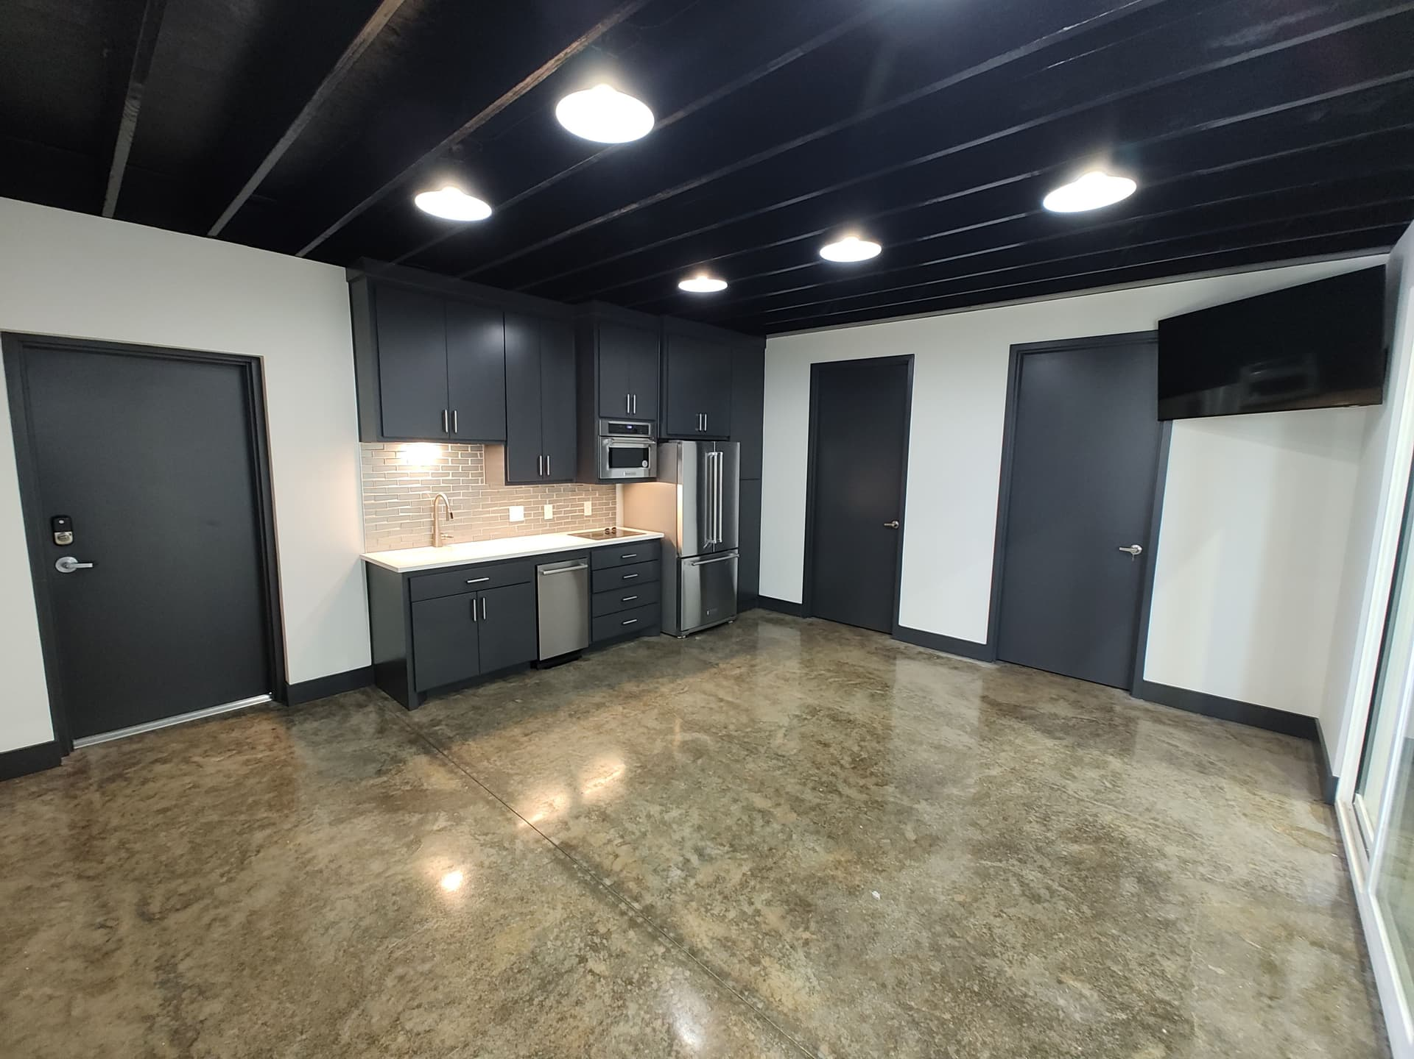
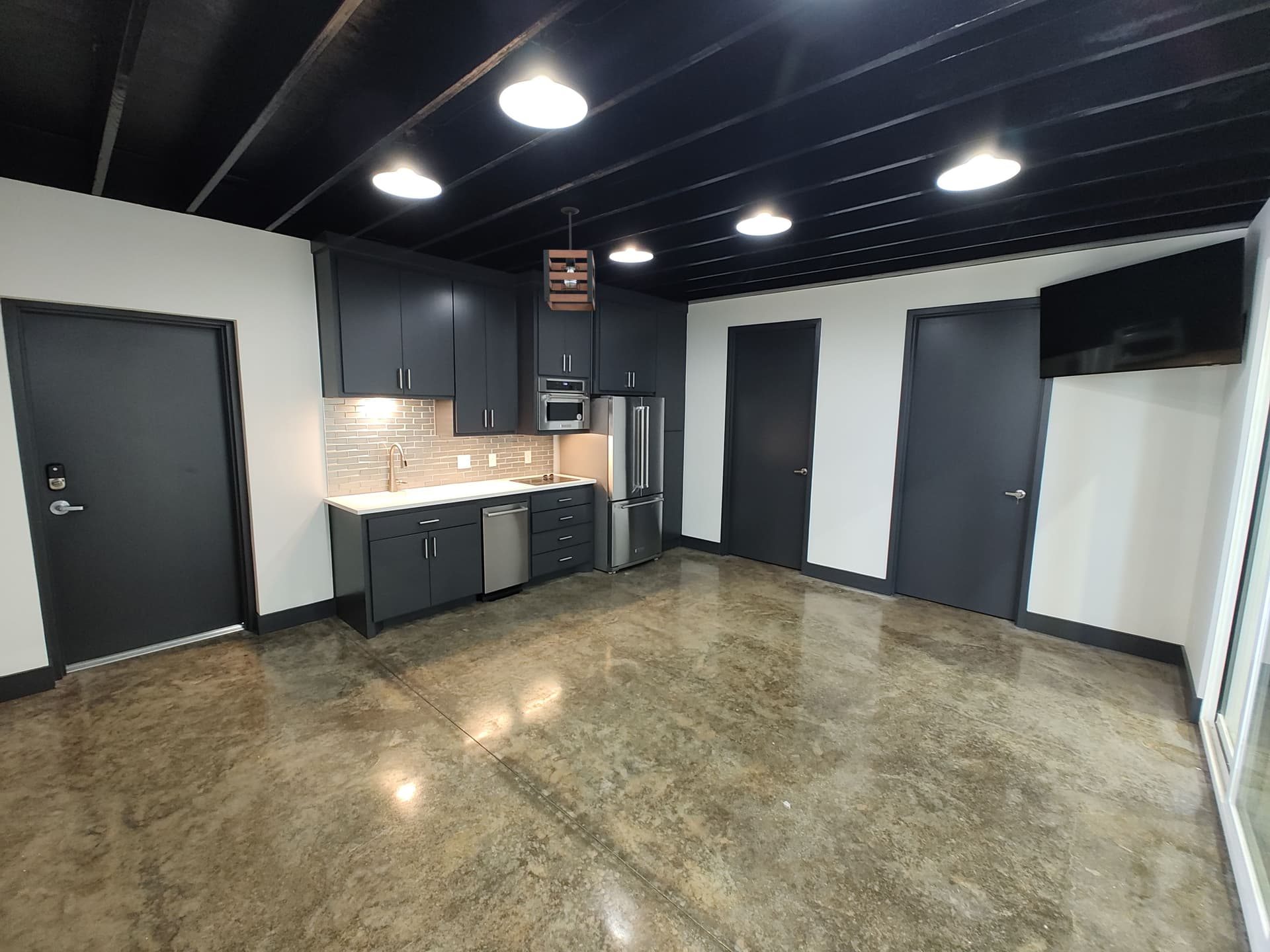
+ pendant light (570, 258)
